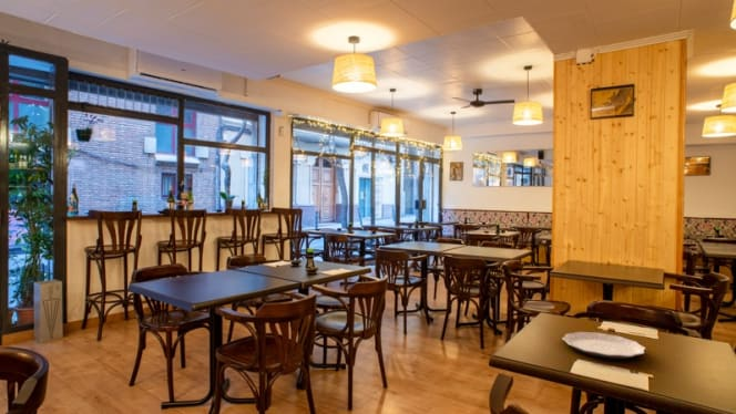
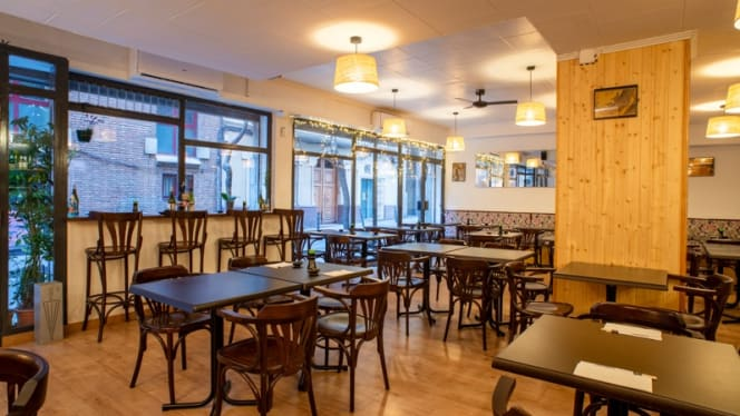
- plate (602, 345)
